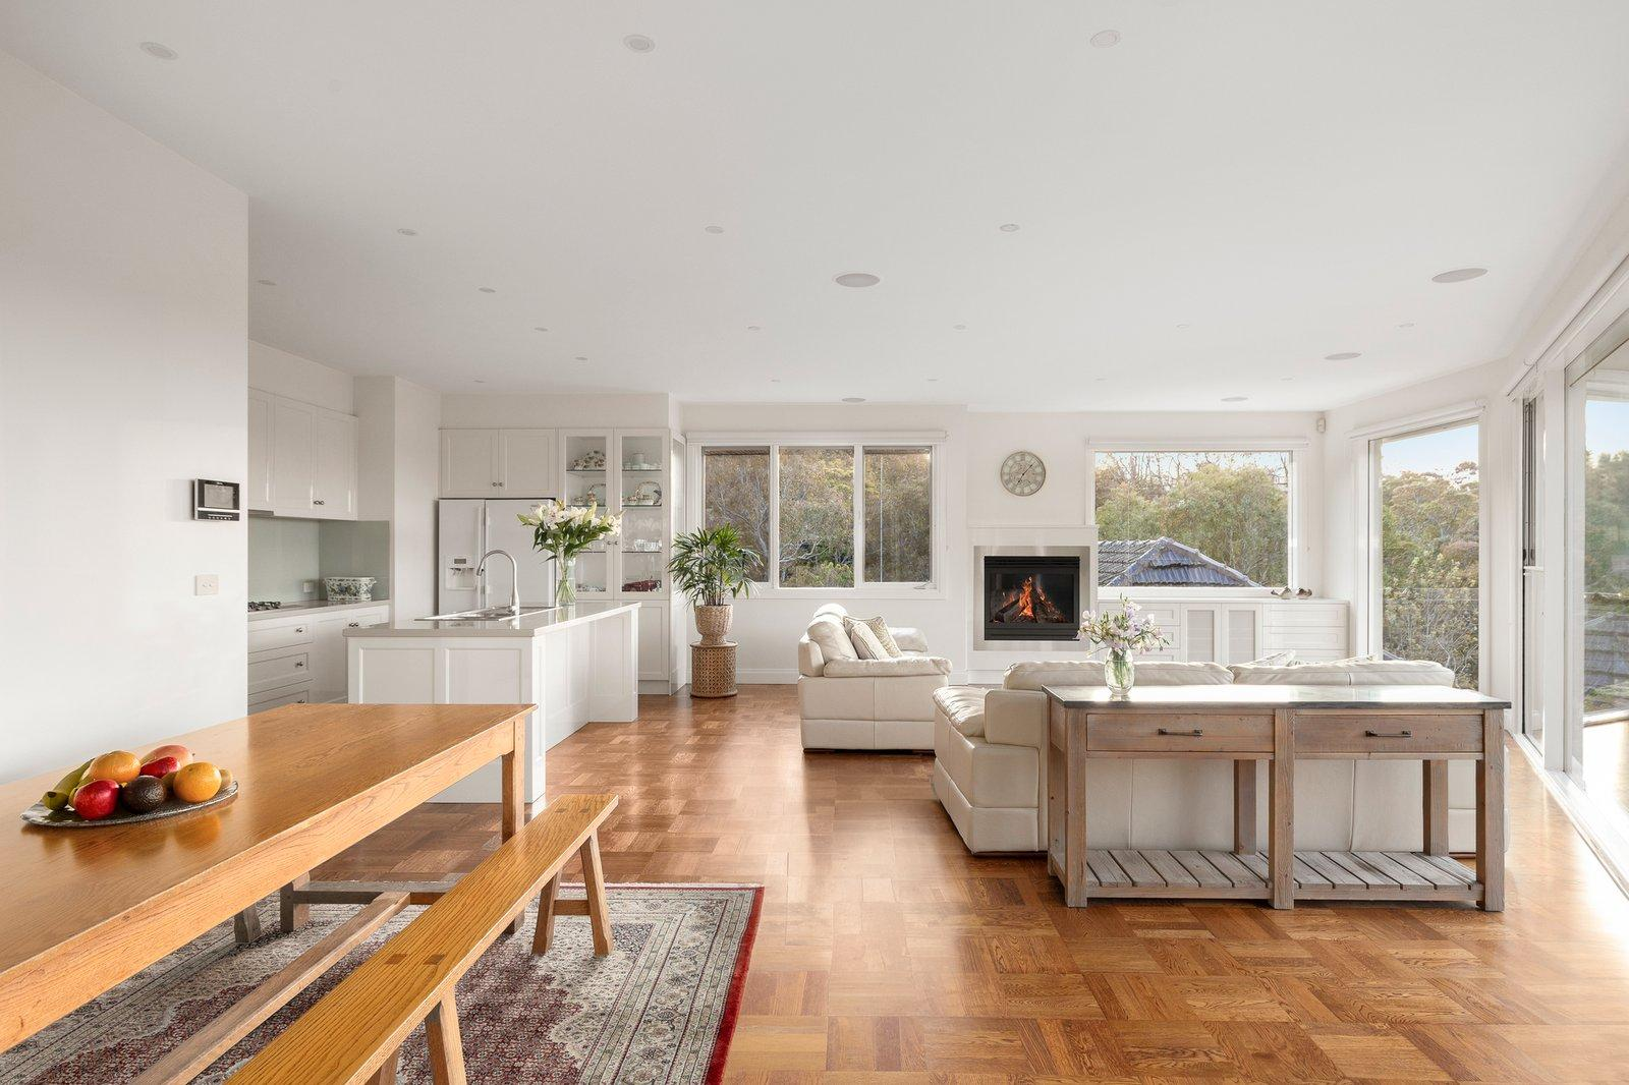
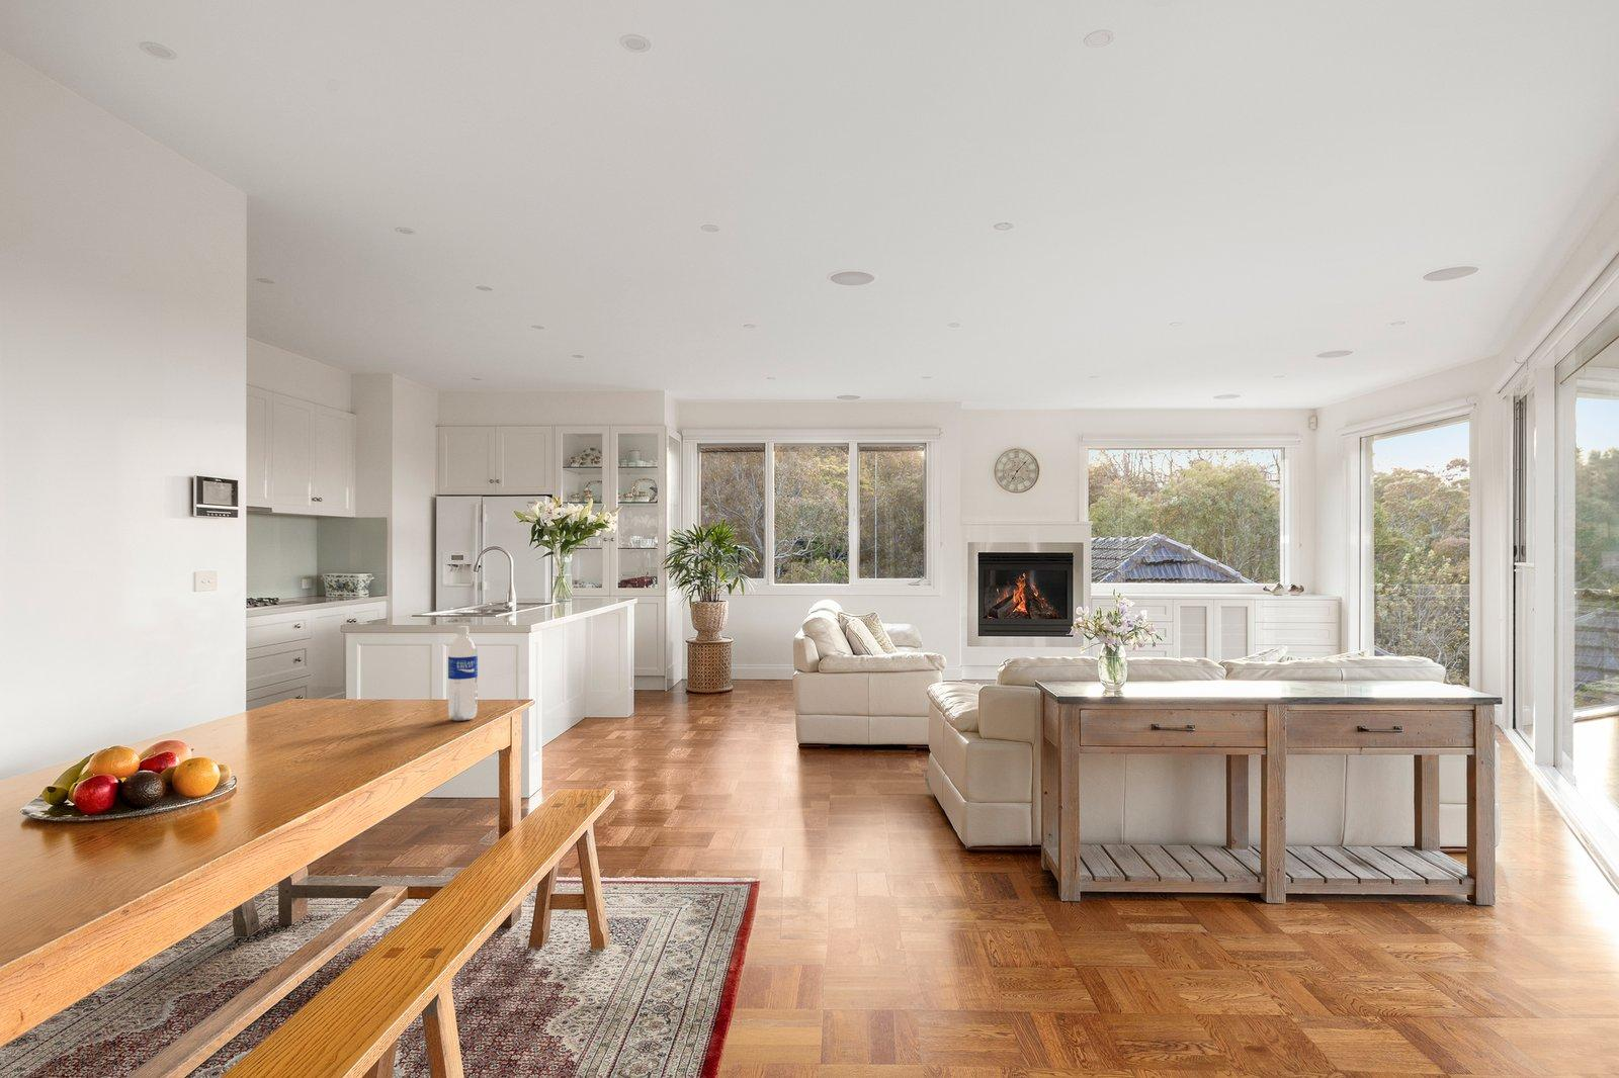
+ water bottle (462, 673)
